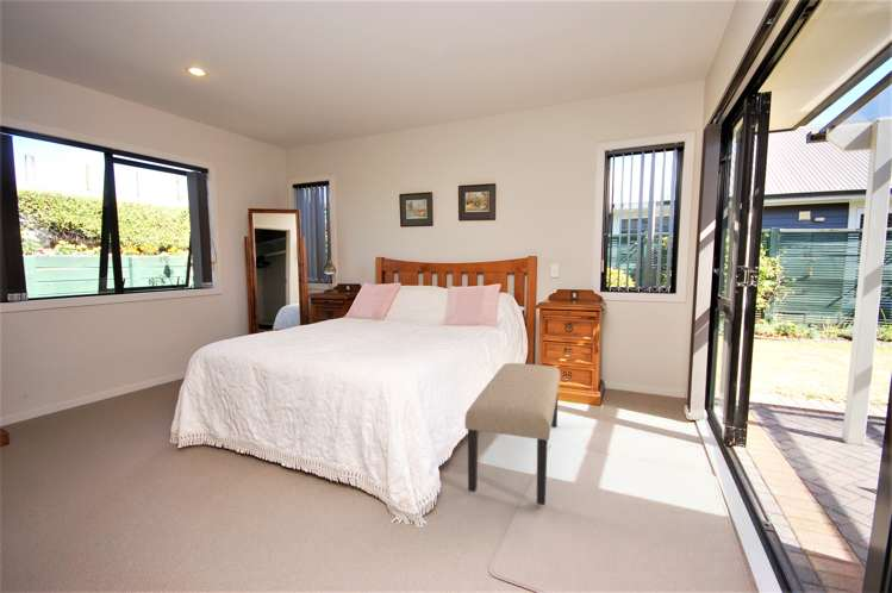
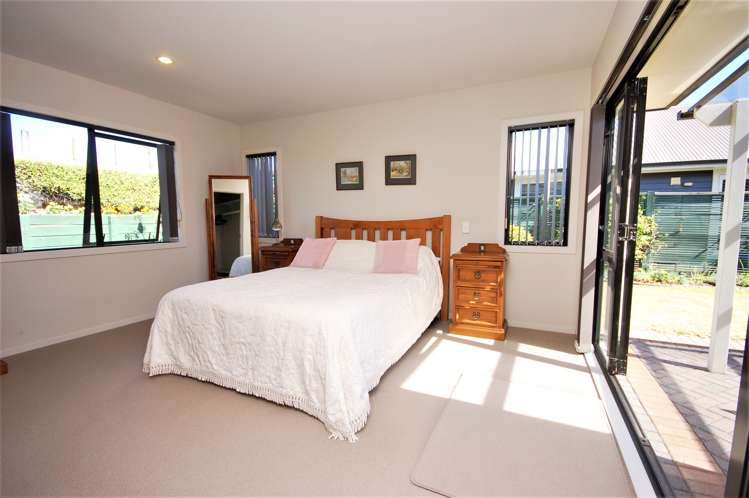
- bench (520, 417)
